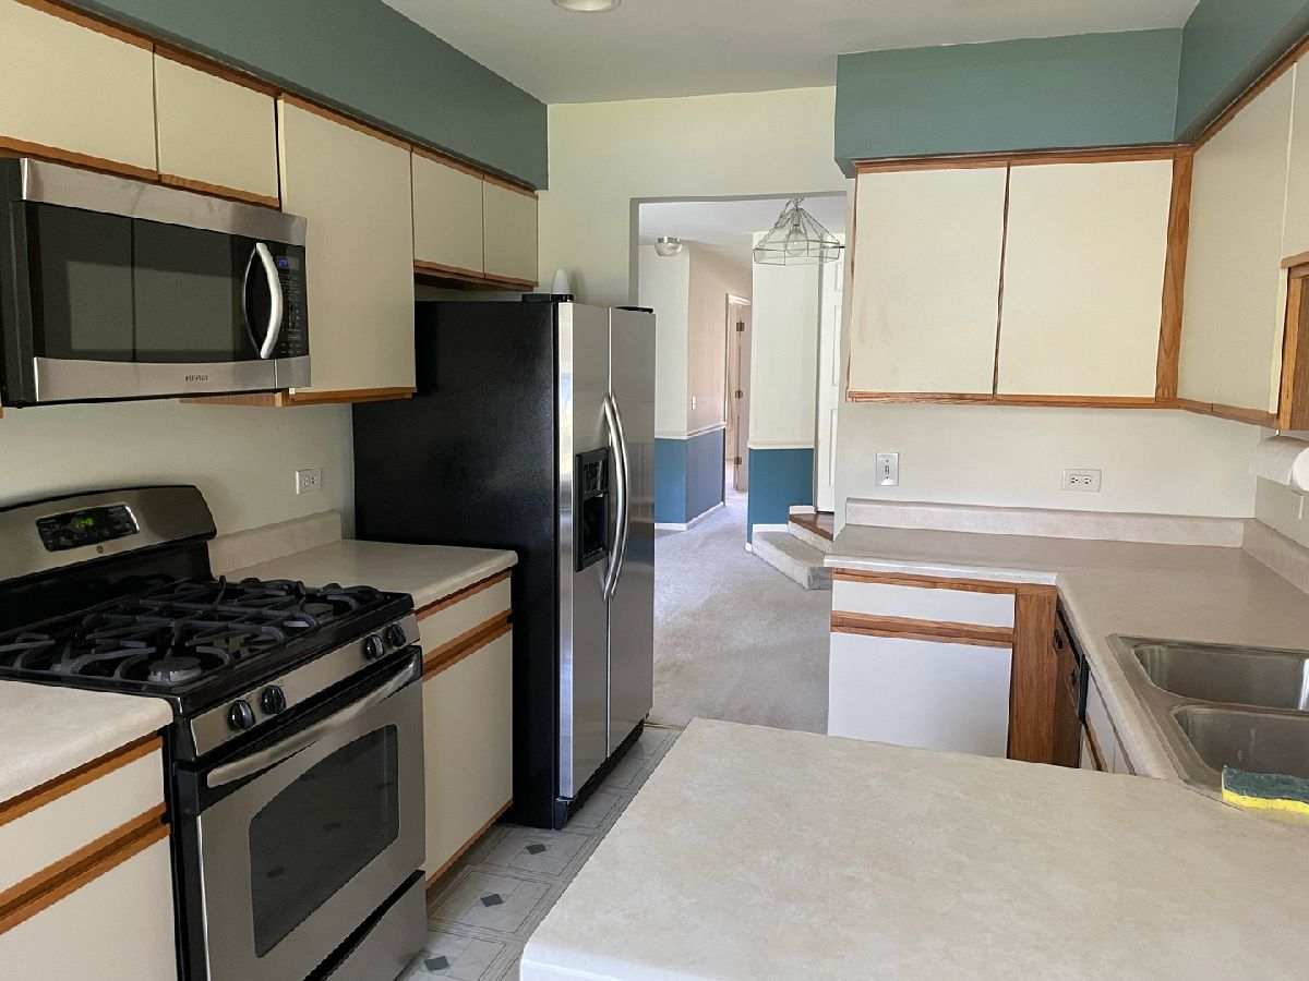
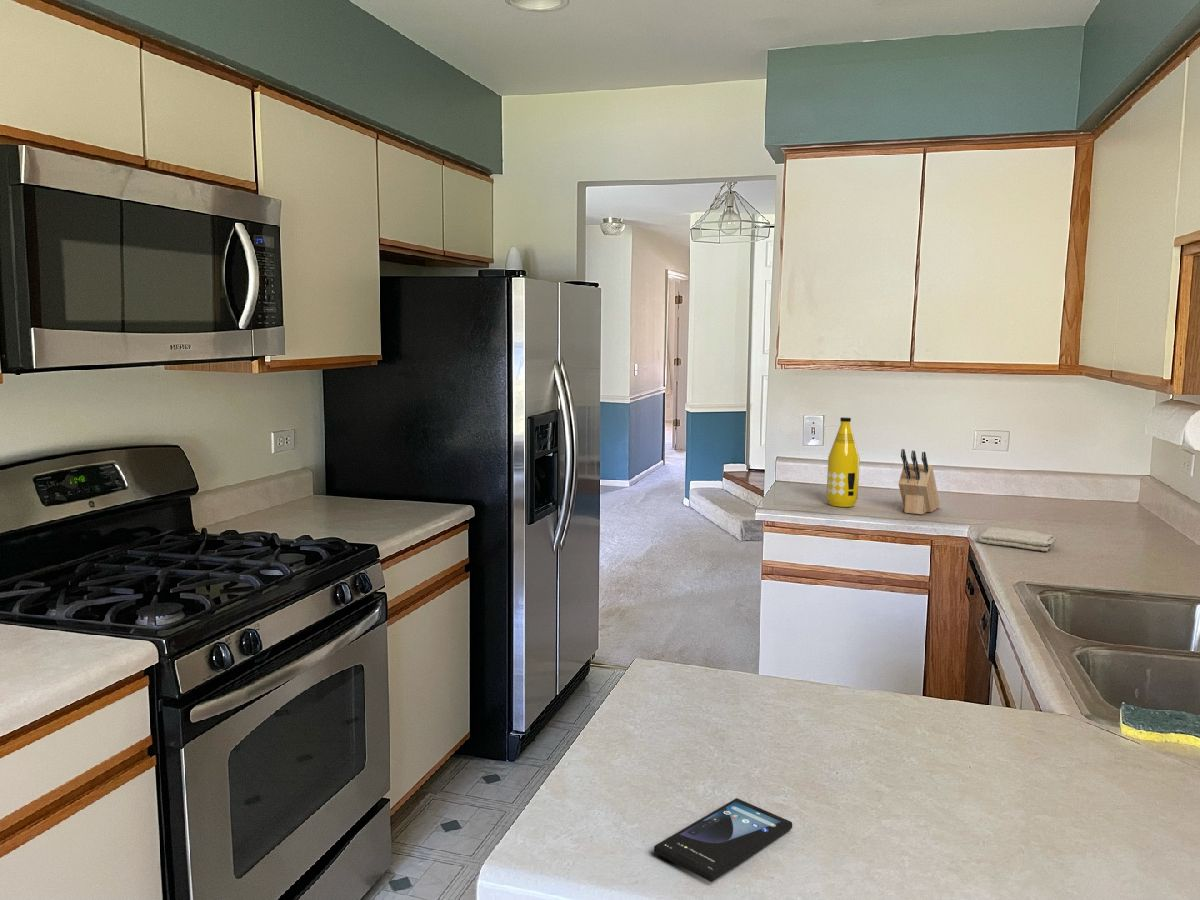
+ washcloth (1017, 538)
+ smartphone (724, 837)
+ bottle (843, 461)
+ knife block (919, 479)
